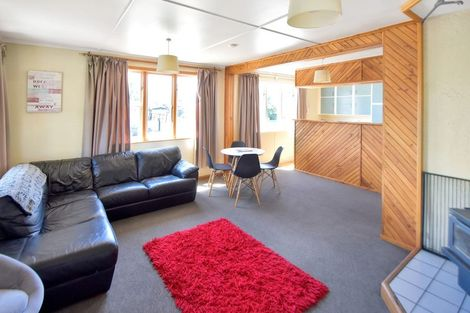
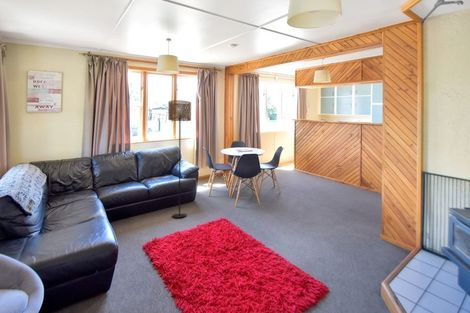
+ floor lamp (179, 159)
